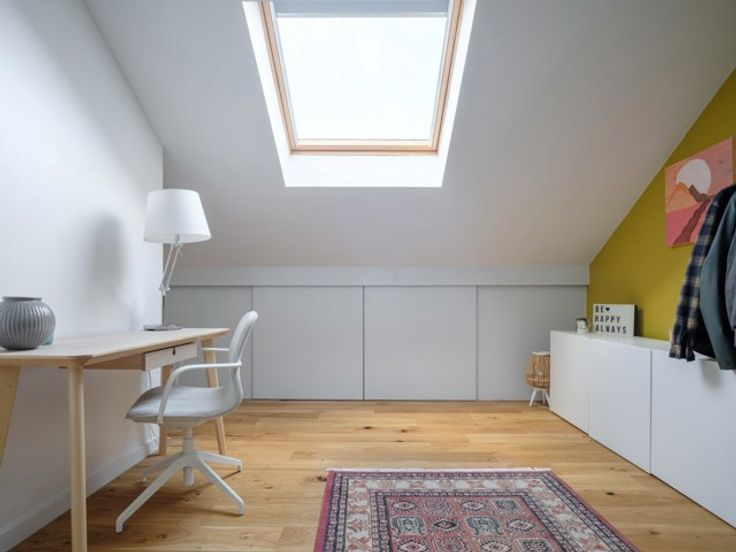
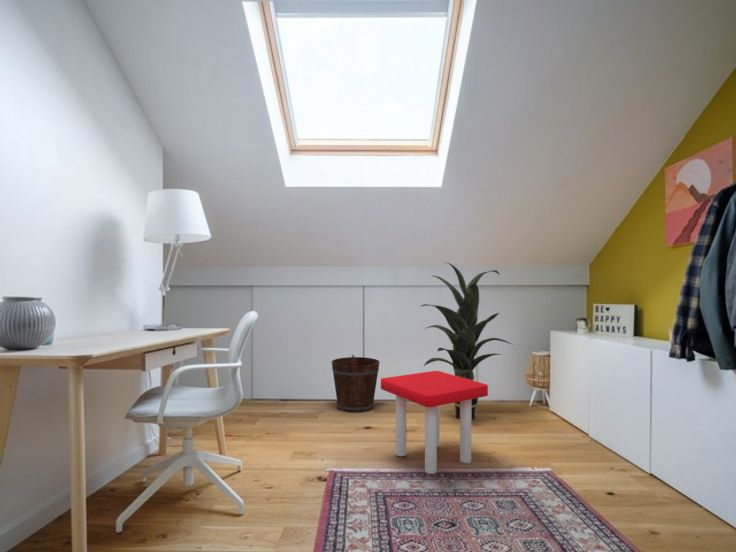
+ bucket (355, 383)
+ stool (432, 419)
+ indoor plant (459, 338)
